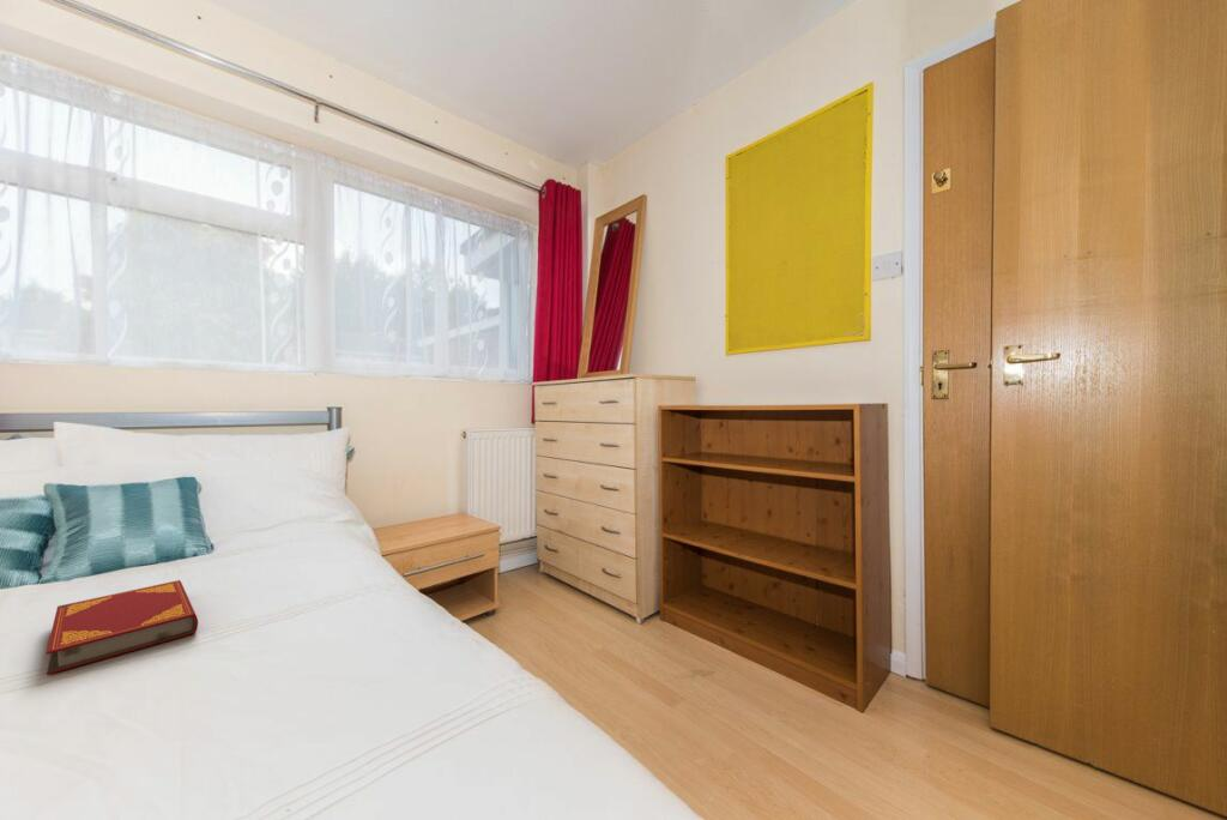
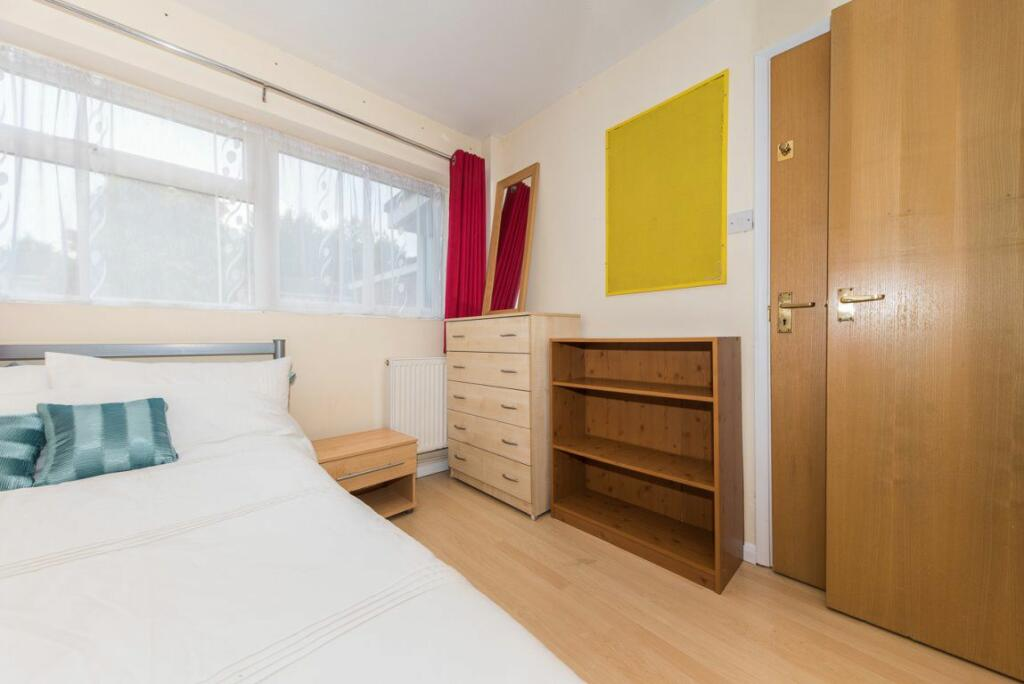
- hardback book (126, 619)
